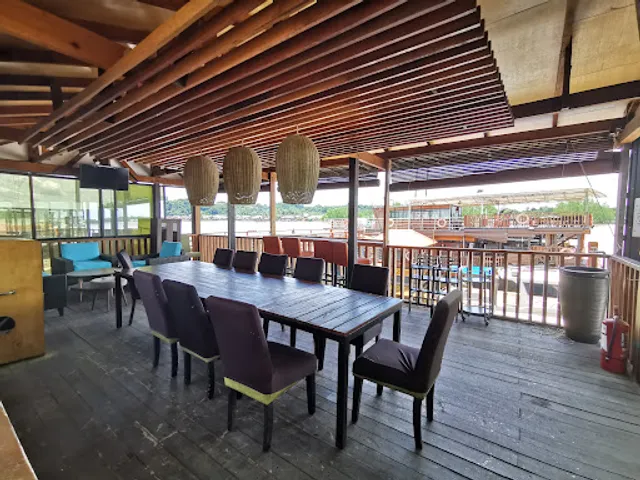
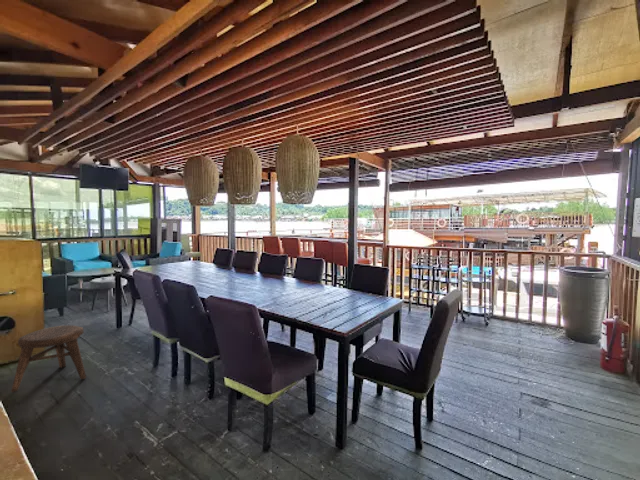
+ stool (54, 355)
